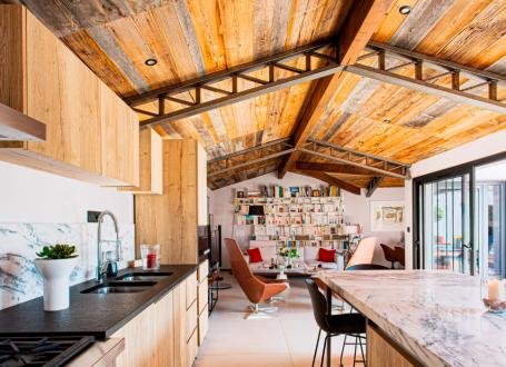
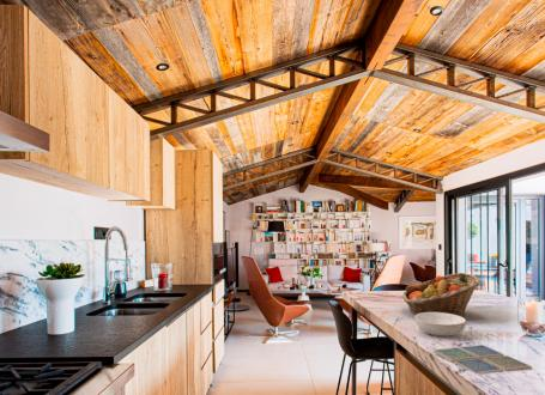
+ drink coaster (479, 358)
+ fruit basket (440, 293)
+ serving bowl (440, 326)
